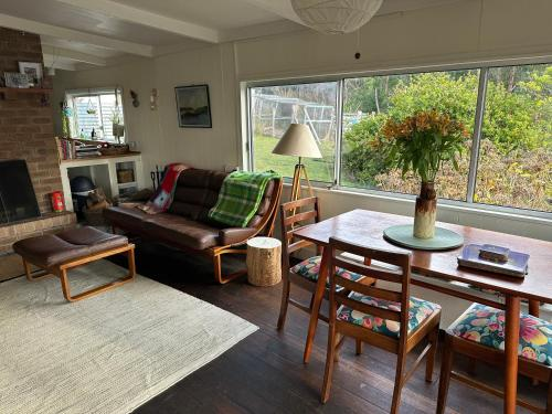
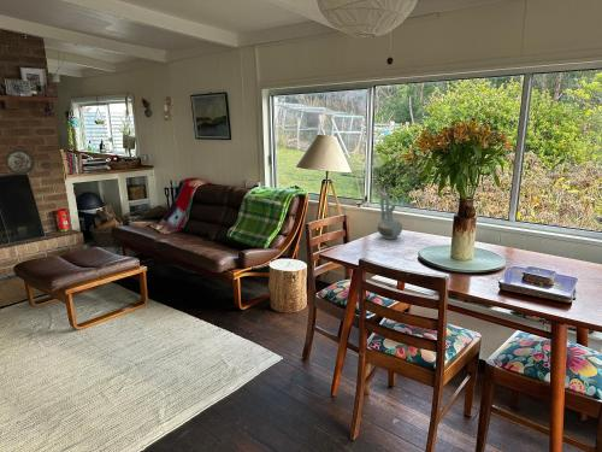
+ decorative plate (19, 162)
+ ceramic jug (390, 217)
